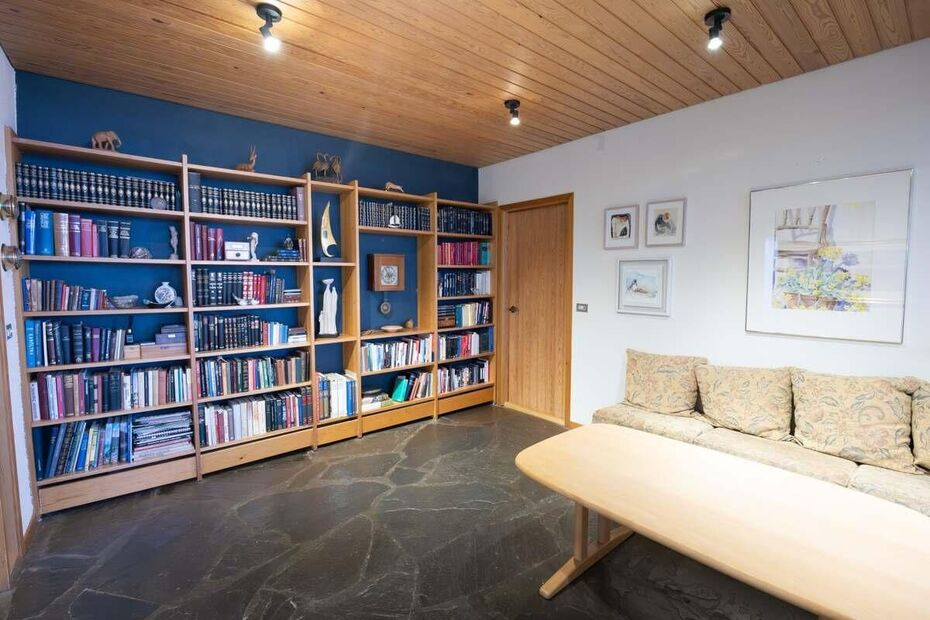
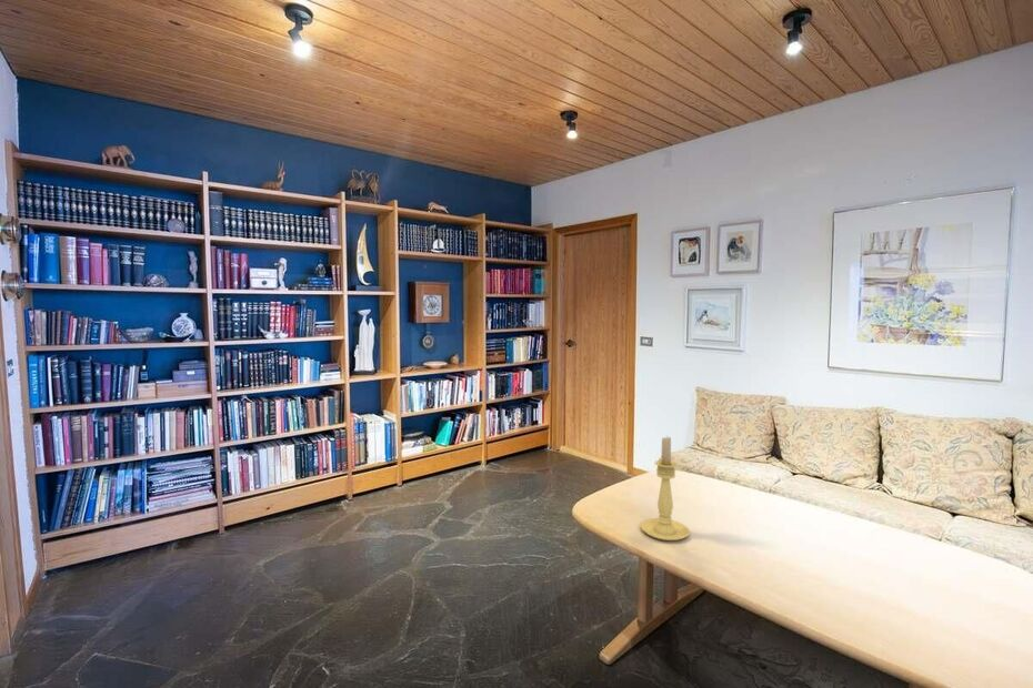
+ candle holder (665, 483)
